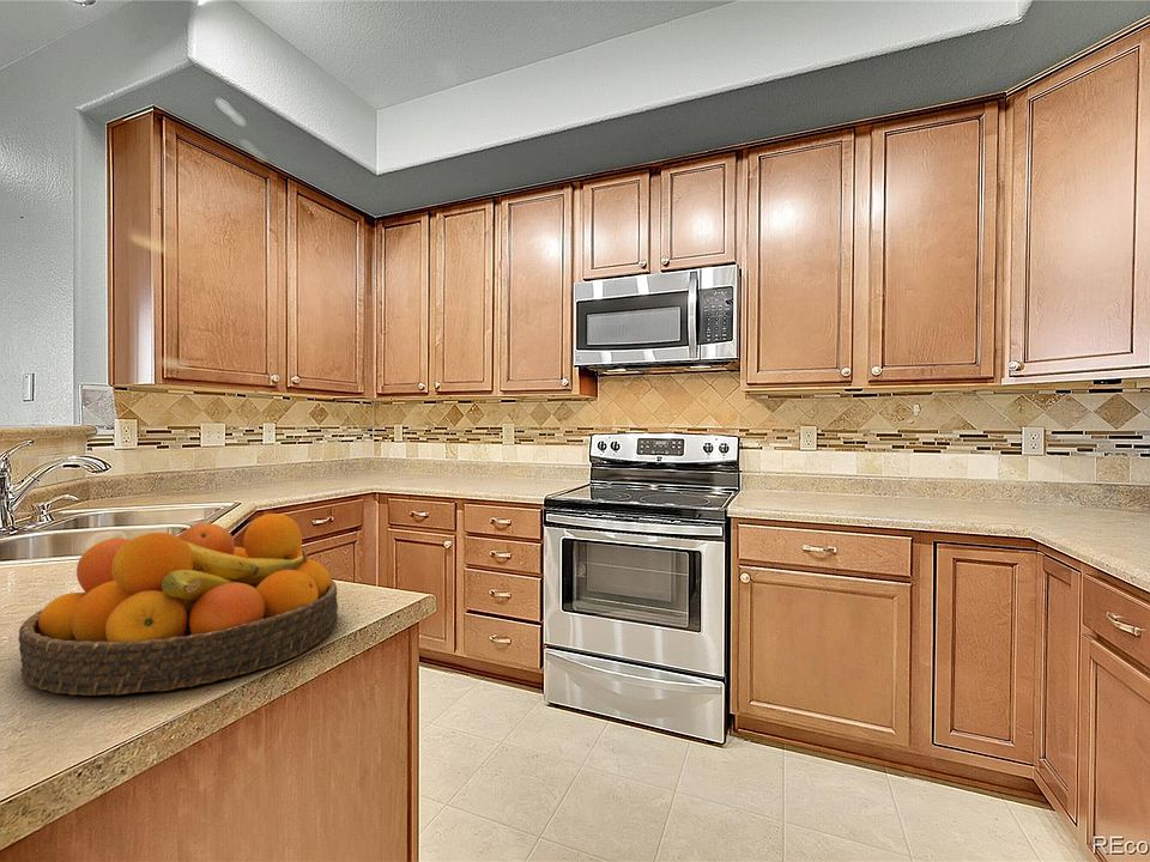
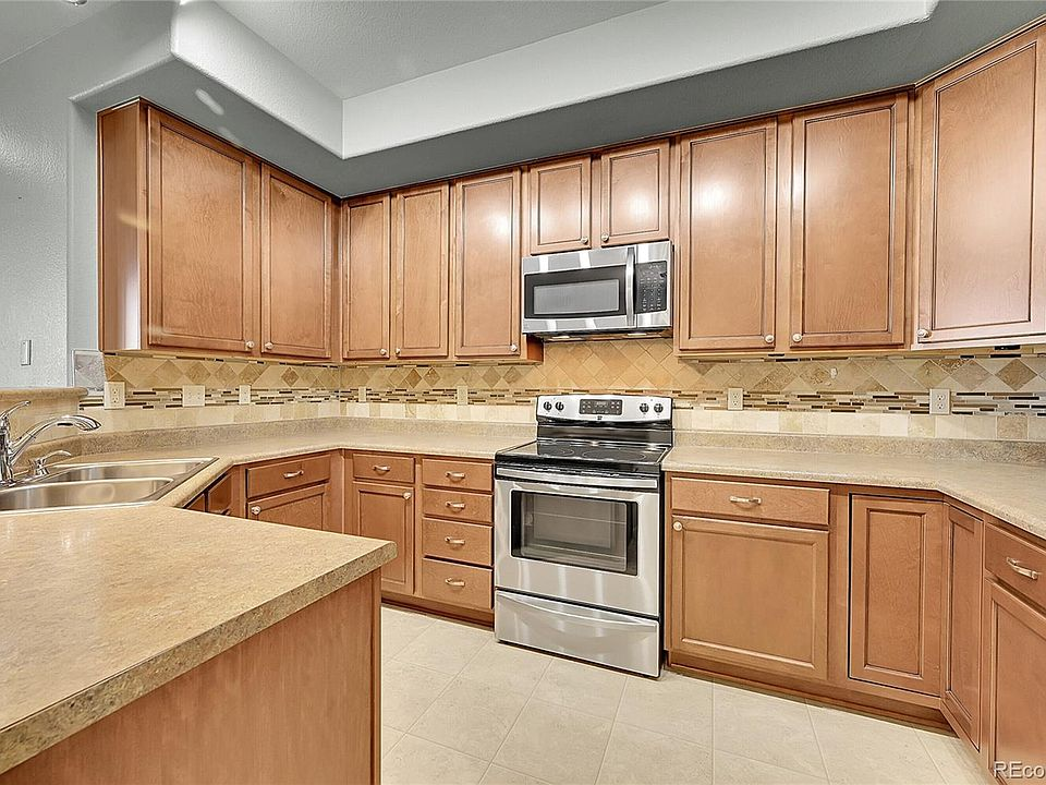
- fruit bowl (198, 579)
